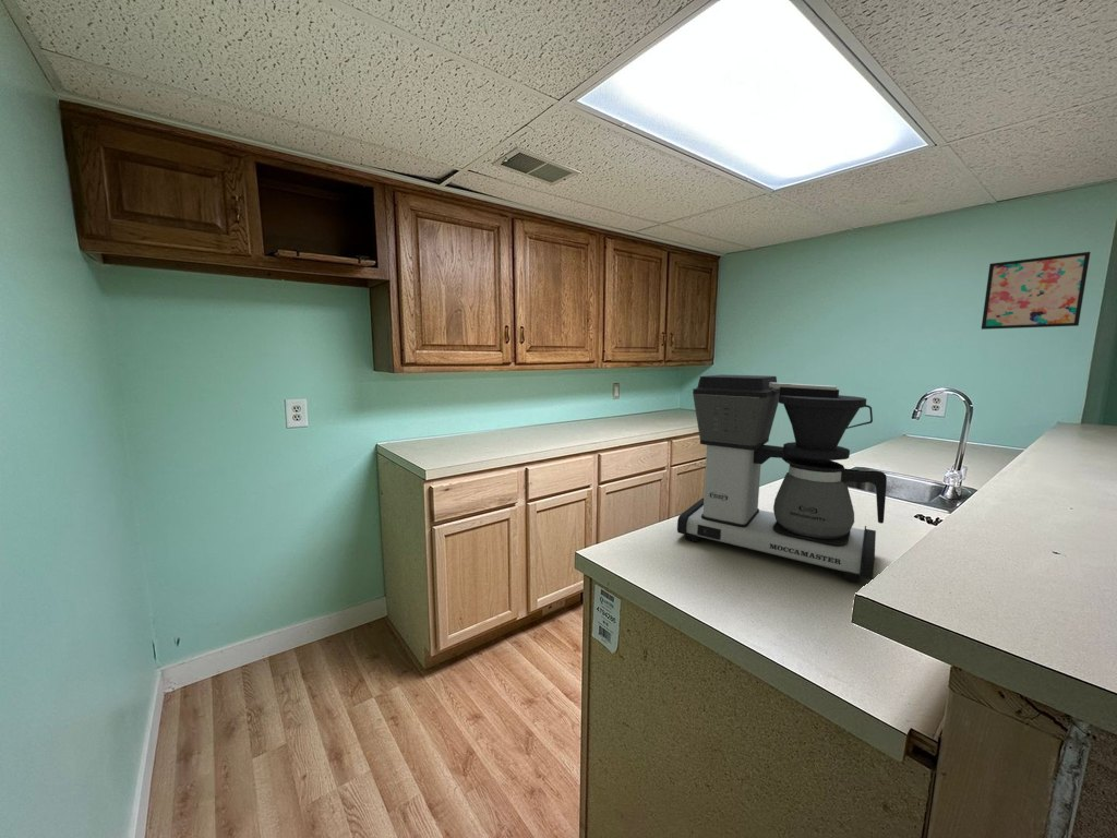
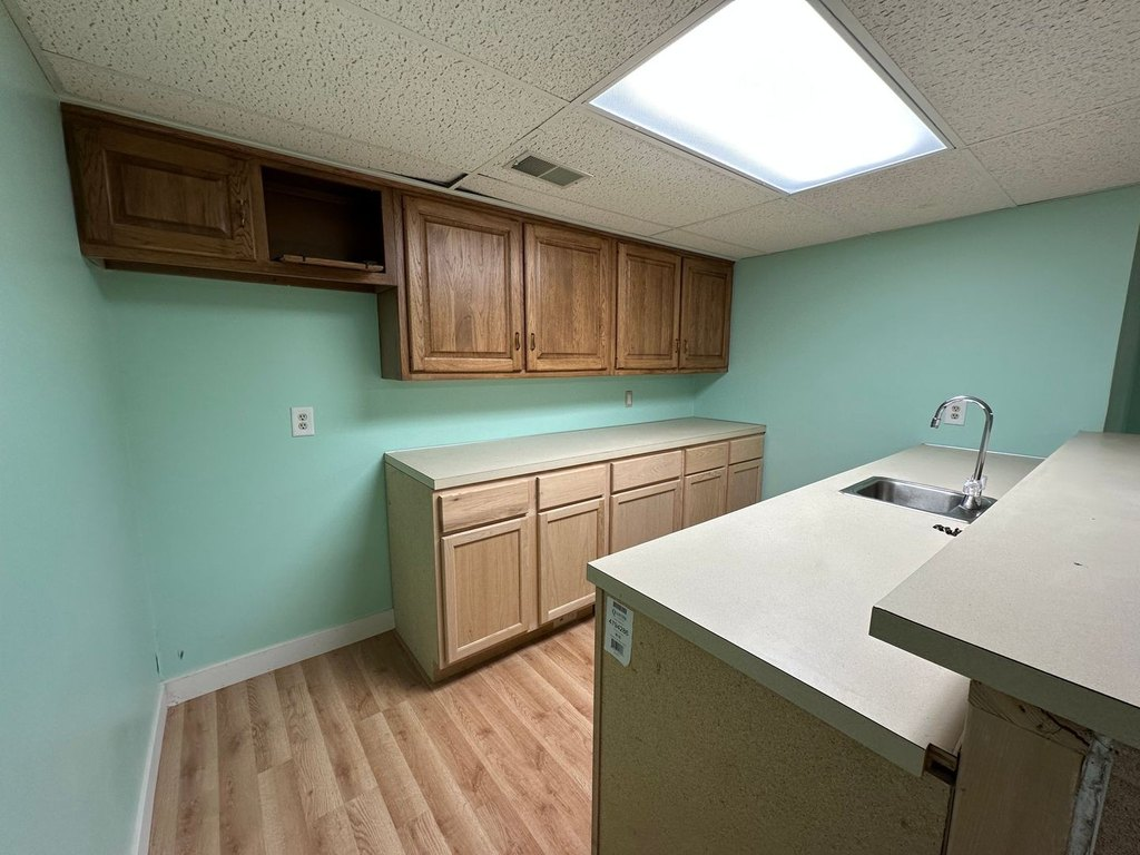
- coffee maker (783, 459)
- wall art (1032, 292)
